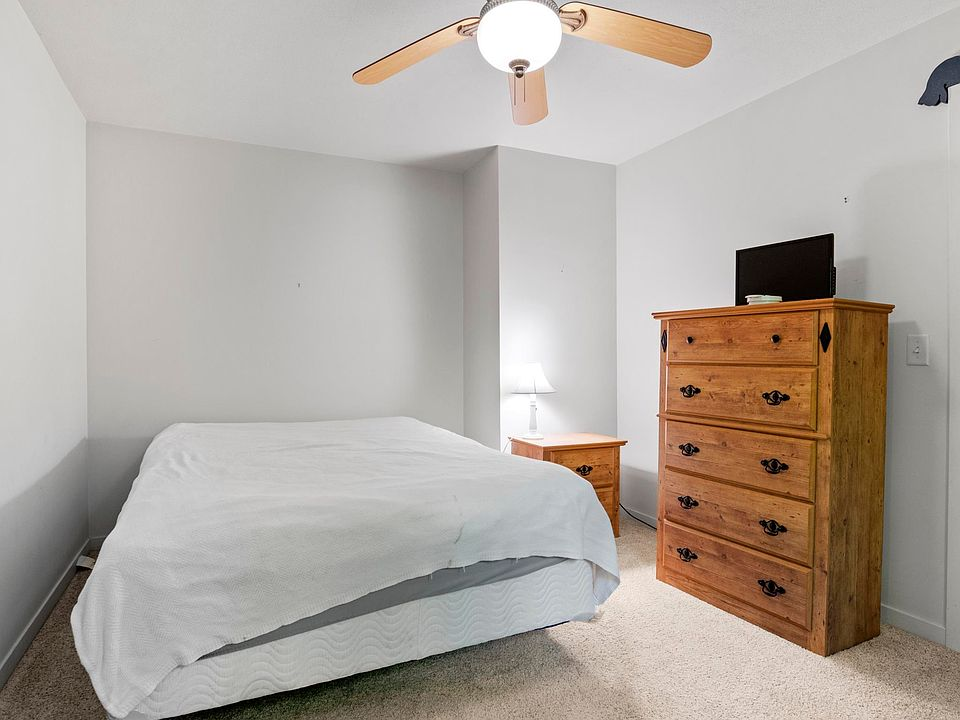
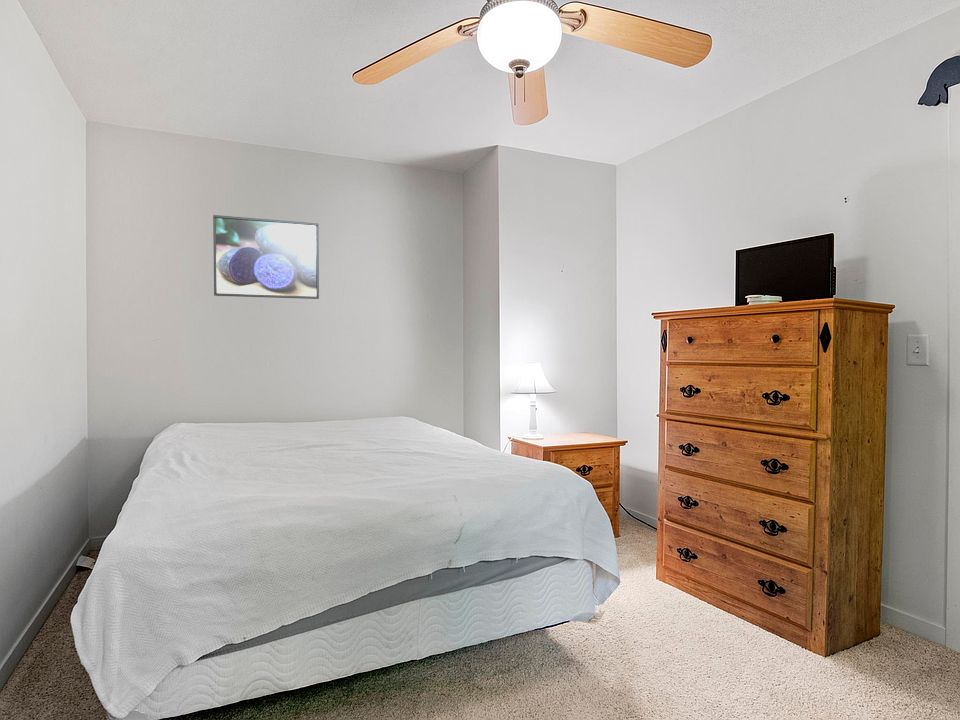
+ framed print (267, 258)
